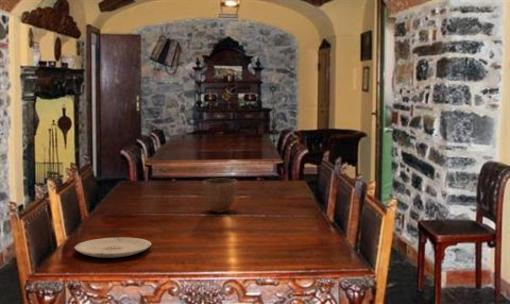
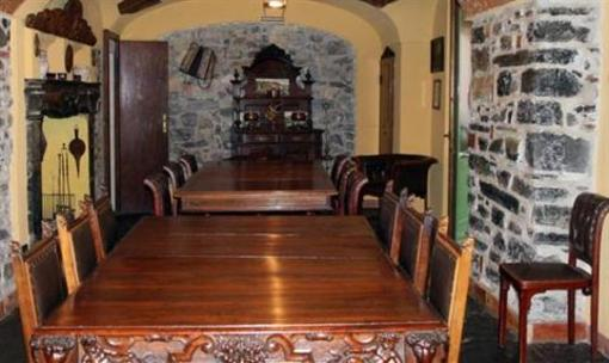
- decorative bowl (220, 196)
- plate (113, 248)
